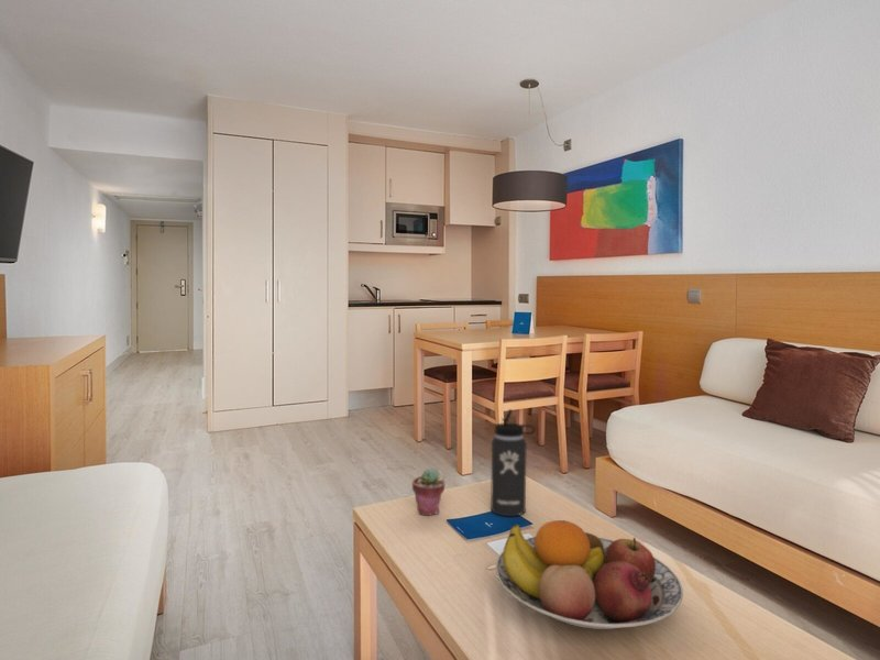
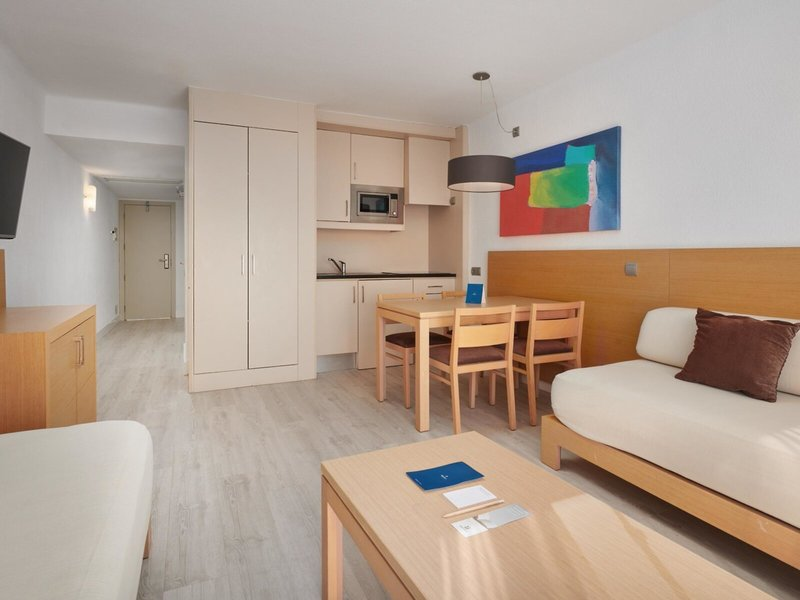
- fruit bowl (585, 564)
- thermos bottle (513, 460)
- potted succulent (428, 490)
